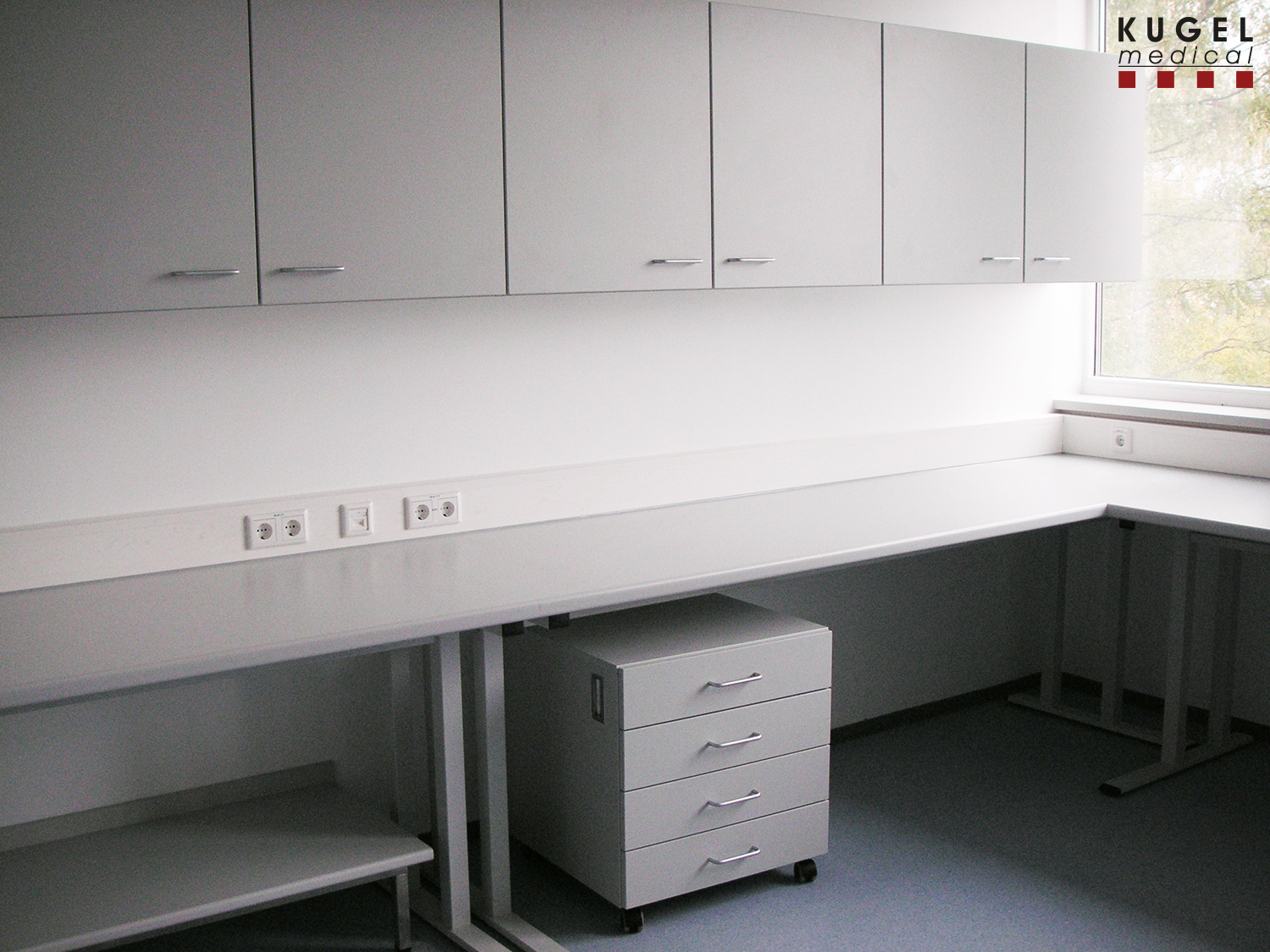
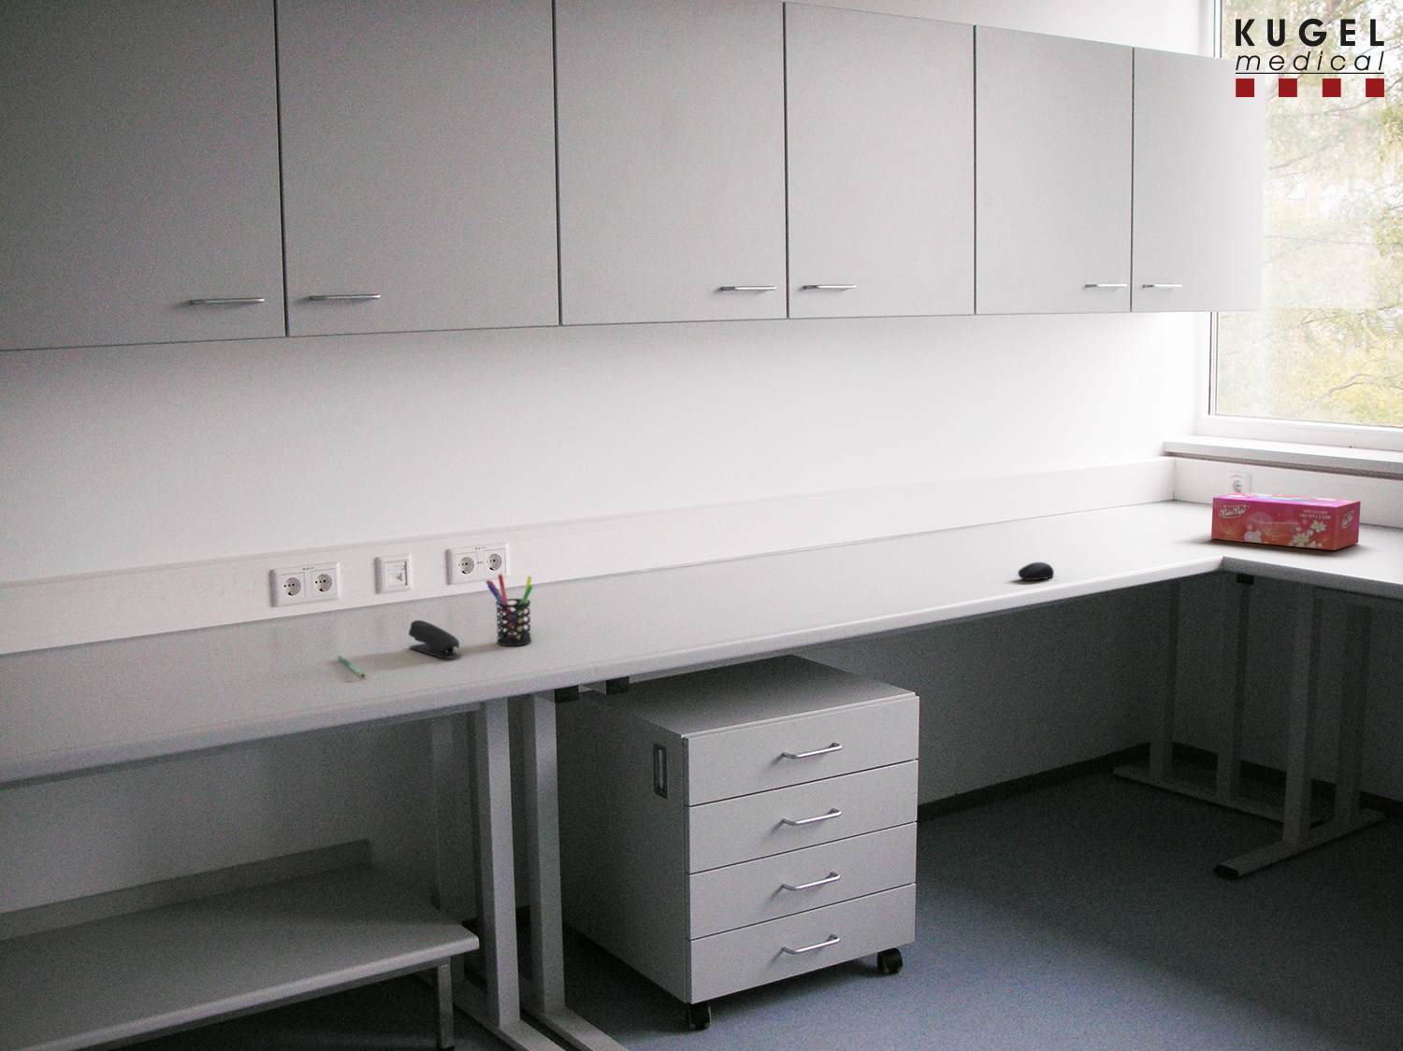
+ pen holder (515, 607)
+ tissue box (1284, 519)
+ stapler (433, 638)
+ pen (351, 666)
+ computer mouse (1035, 570)
